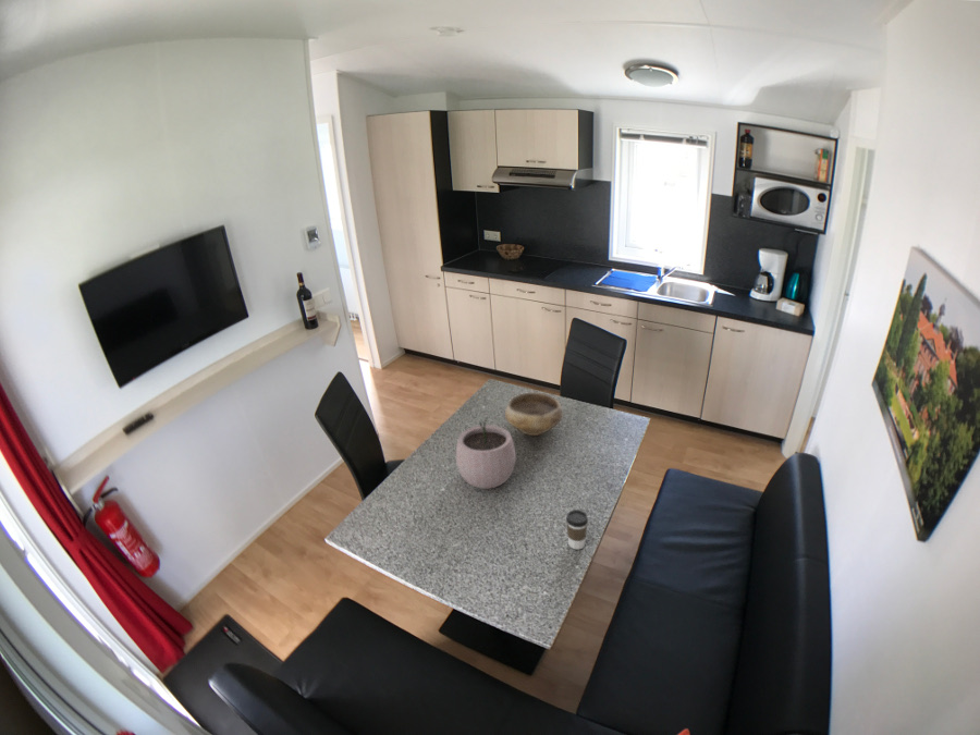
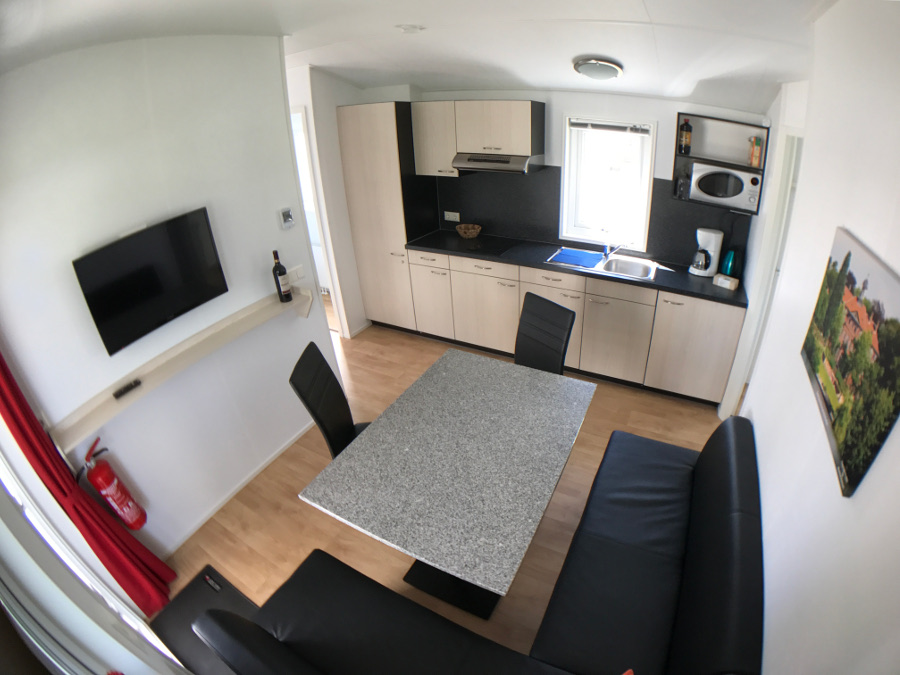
- coffee cup (576, 529)
- plant pot (485, 450)
- bowl (534, 416)
